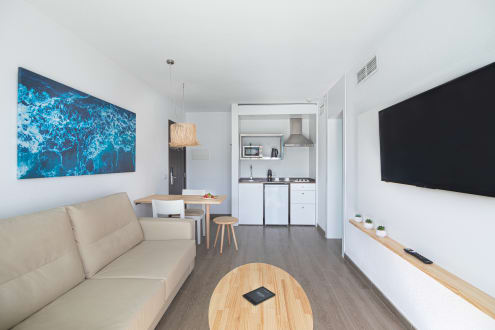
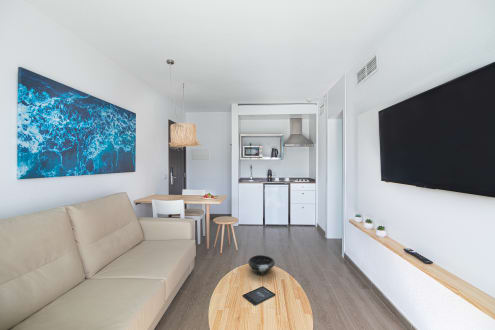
+ bowl (261, 265)
